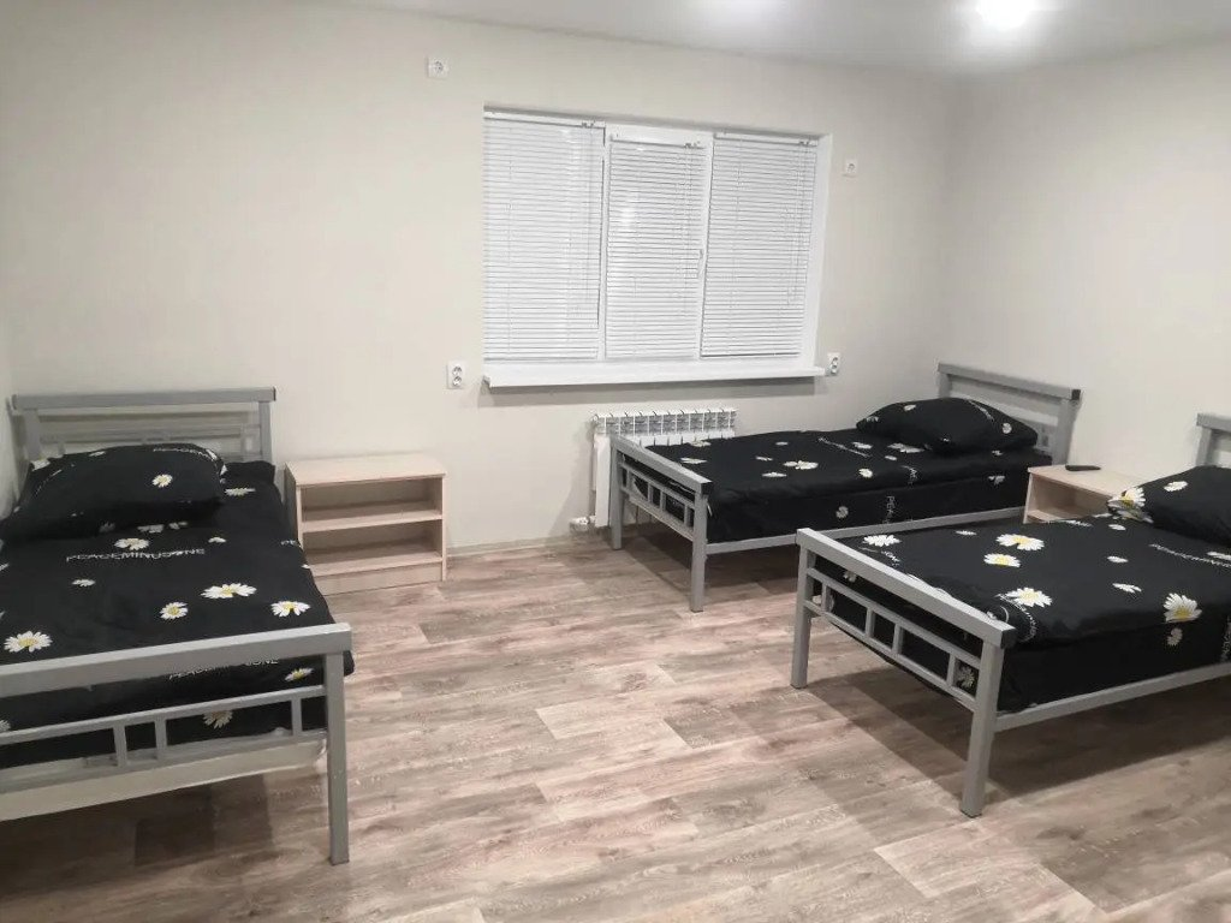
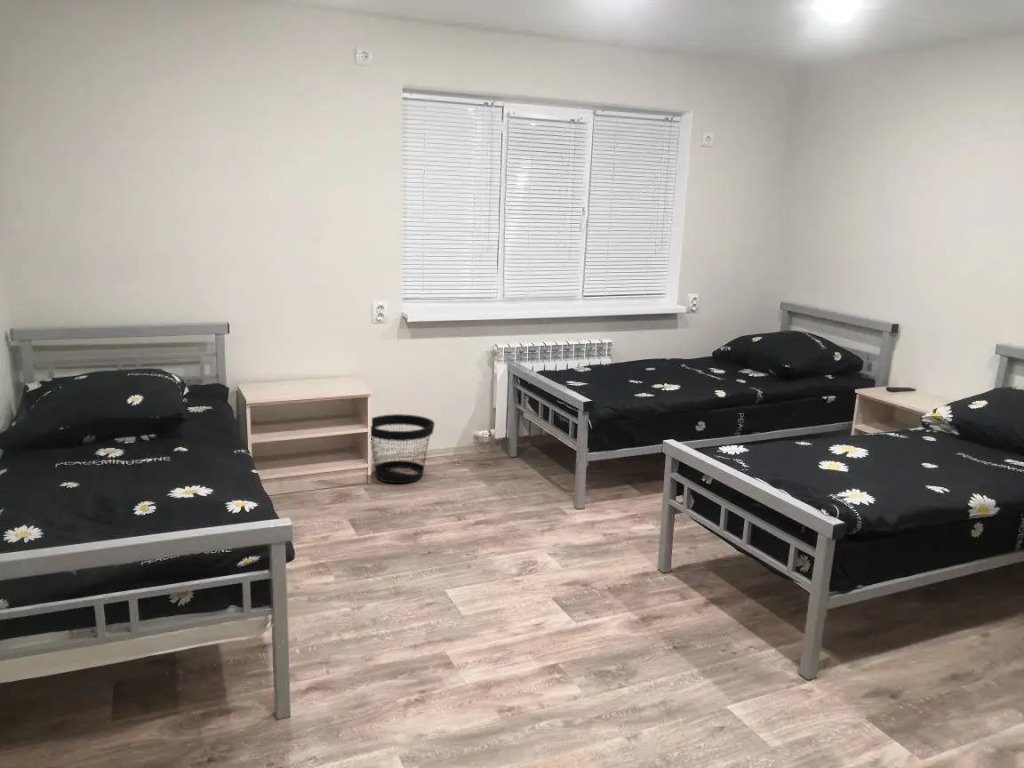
+ wastebasket (400, 449)
